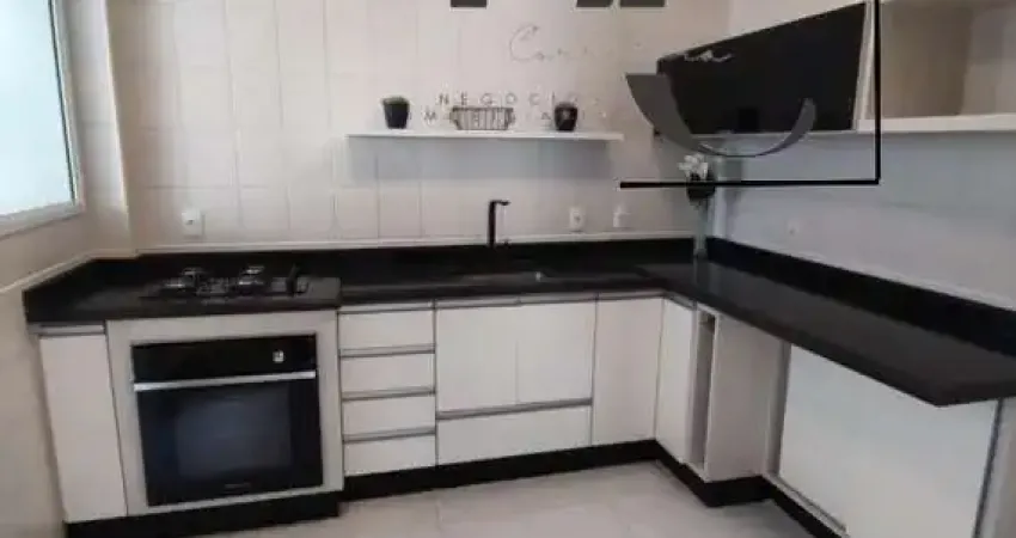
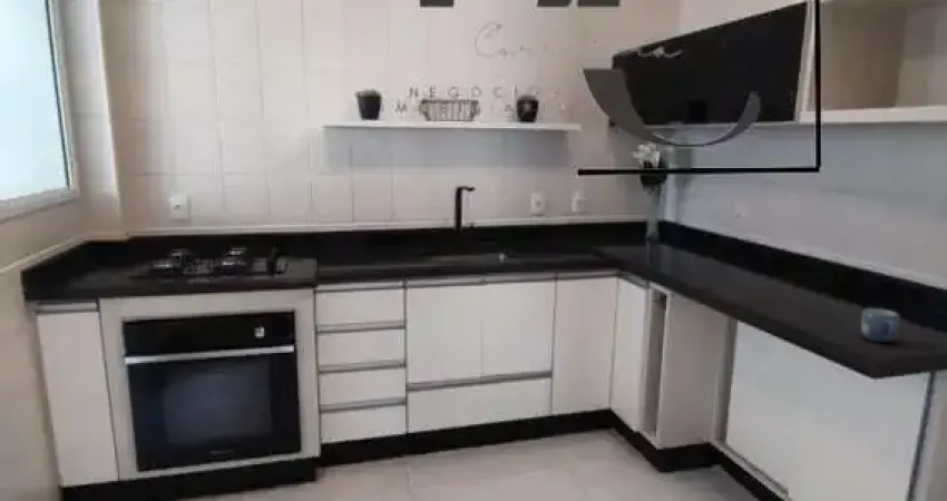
+ mug (882, 327)
